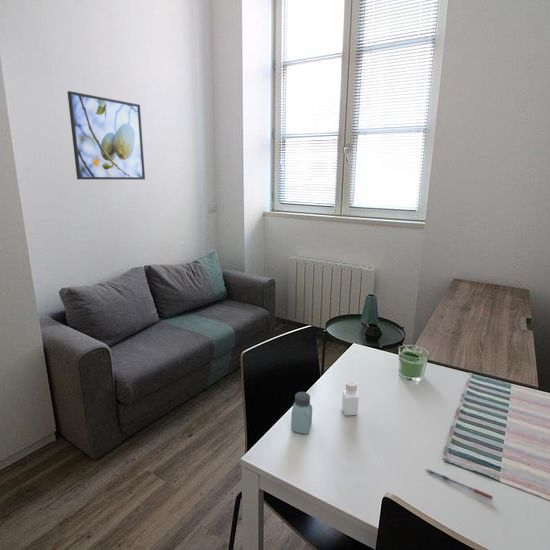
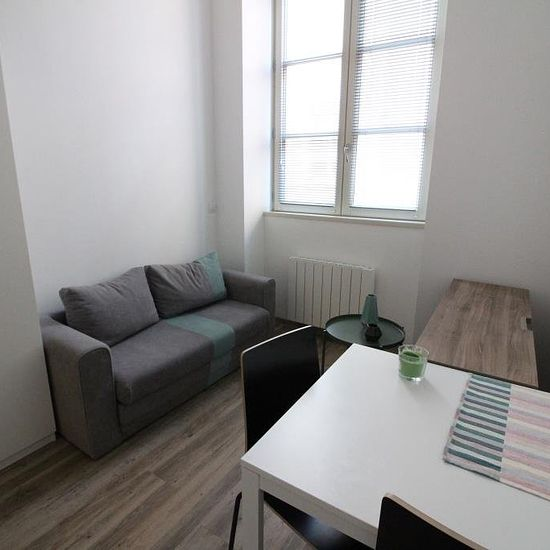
- pen (457, 482)
- saltshaker (302, 411)
- pepper shaker (350, 397)
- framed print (110, 140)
